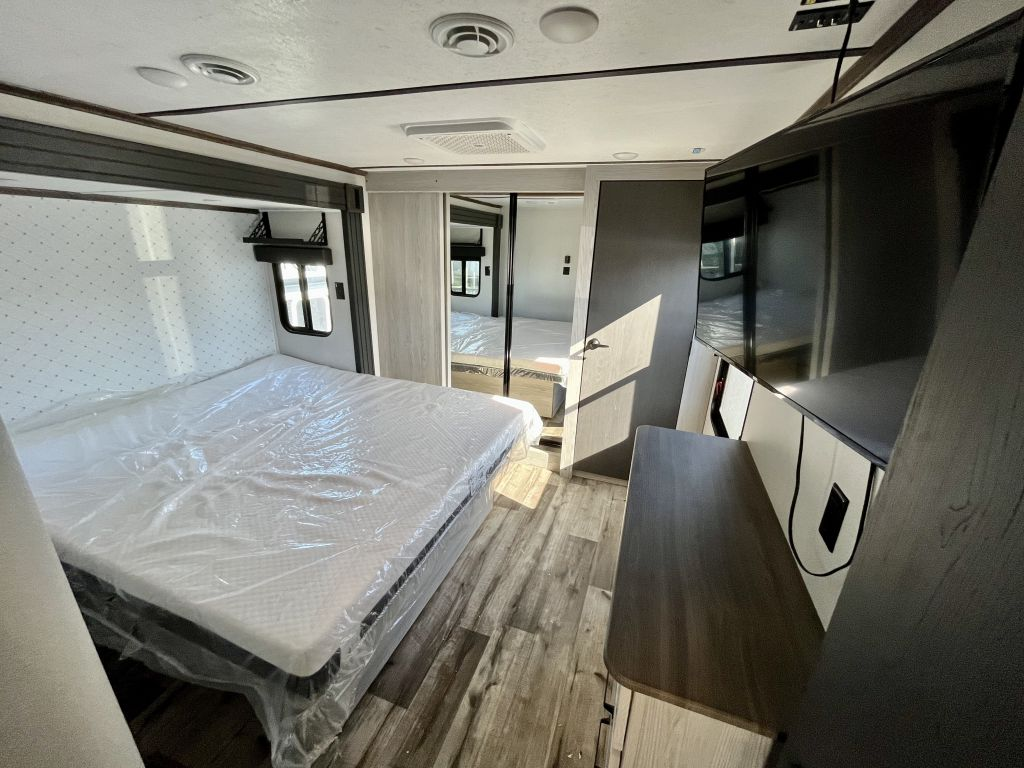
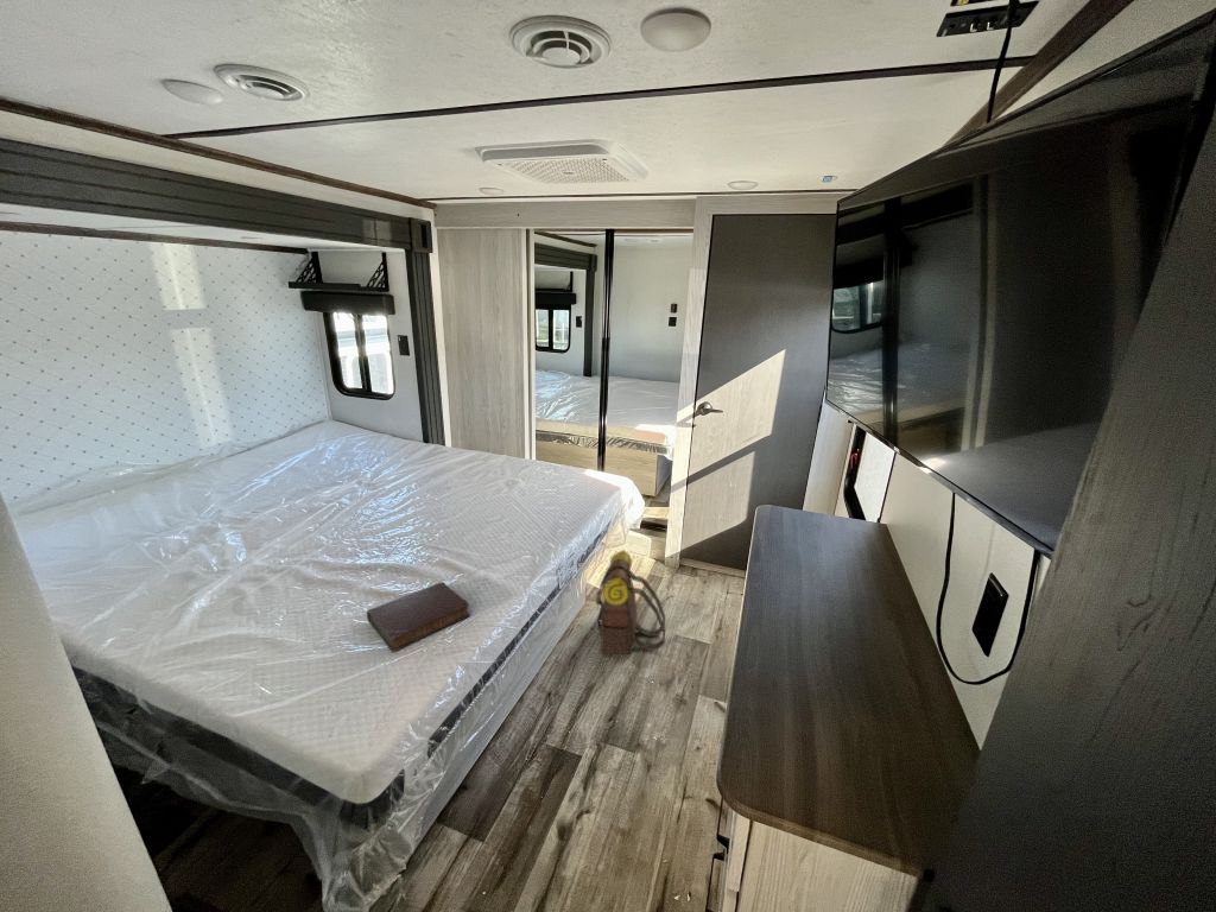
+ backpack (631, 603)
+ book (419, 612)
